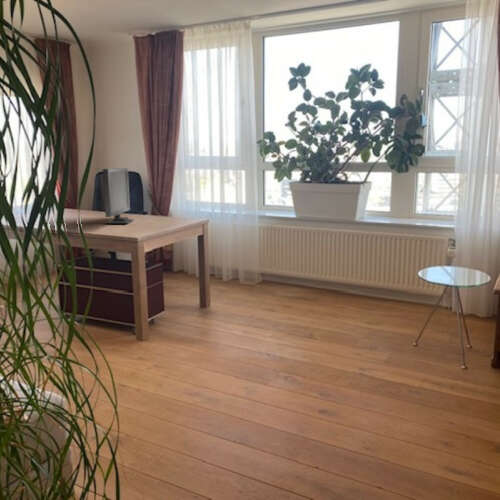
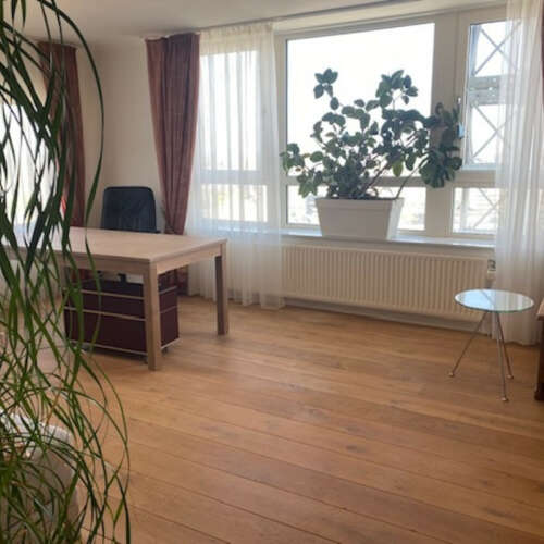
- computer monitor (119, 195)
